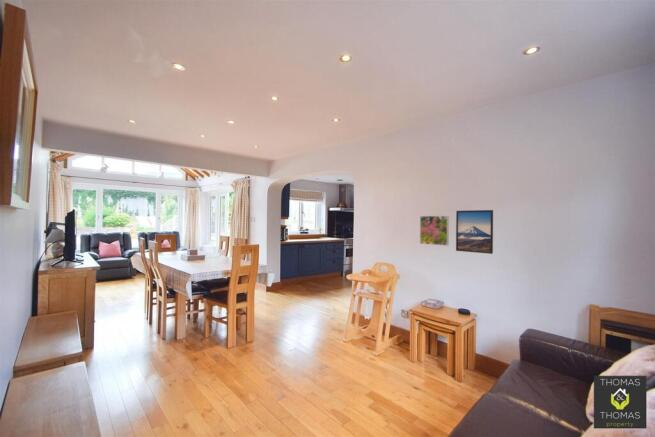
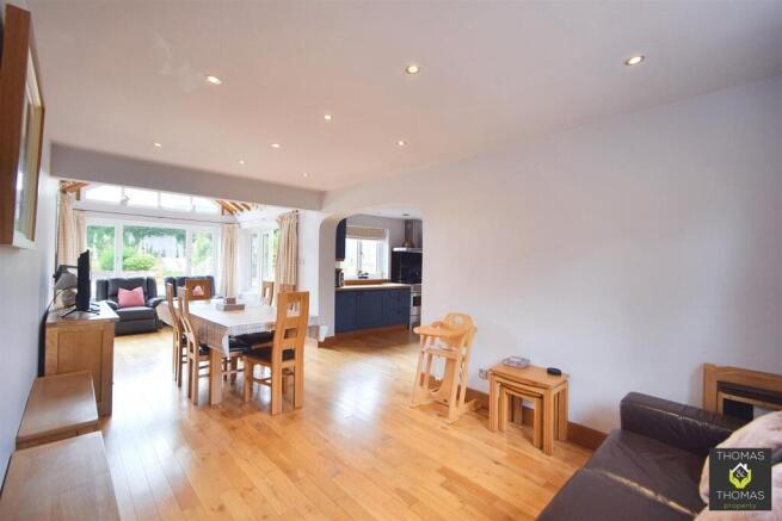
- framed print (433, 230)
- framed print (473, 231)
